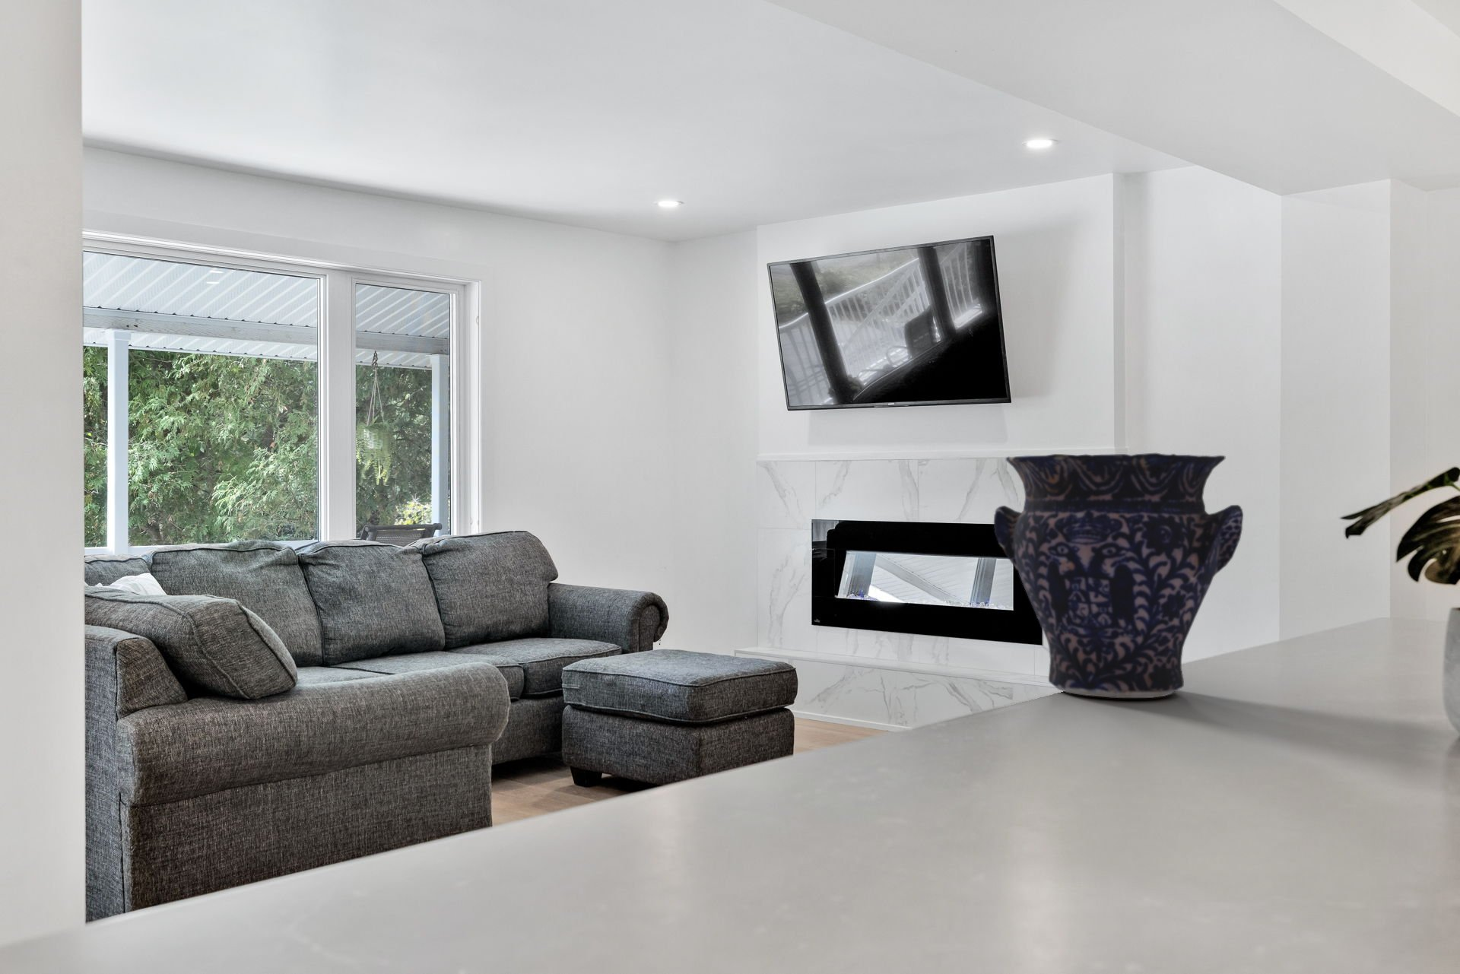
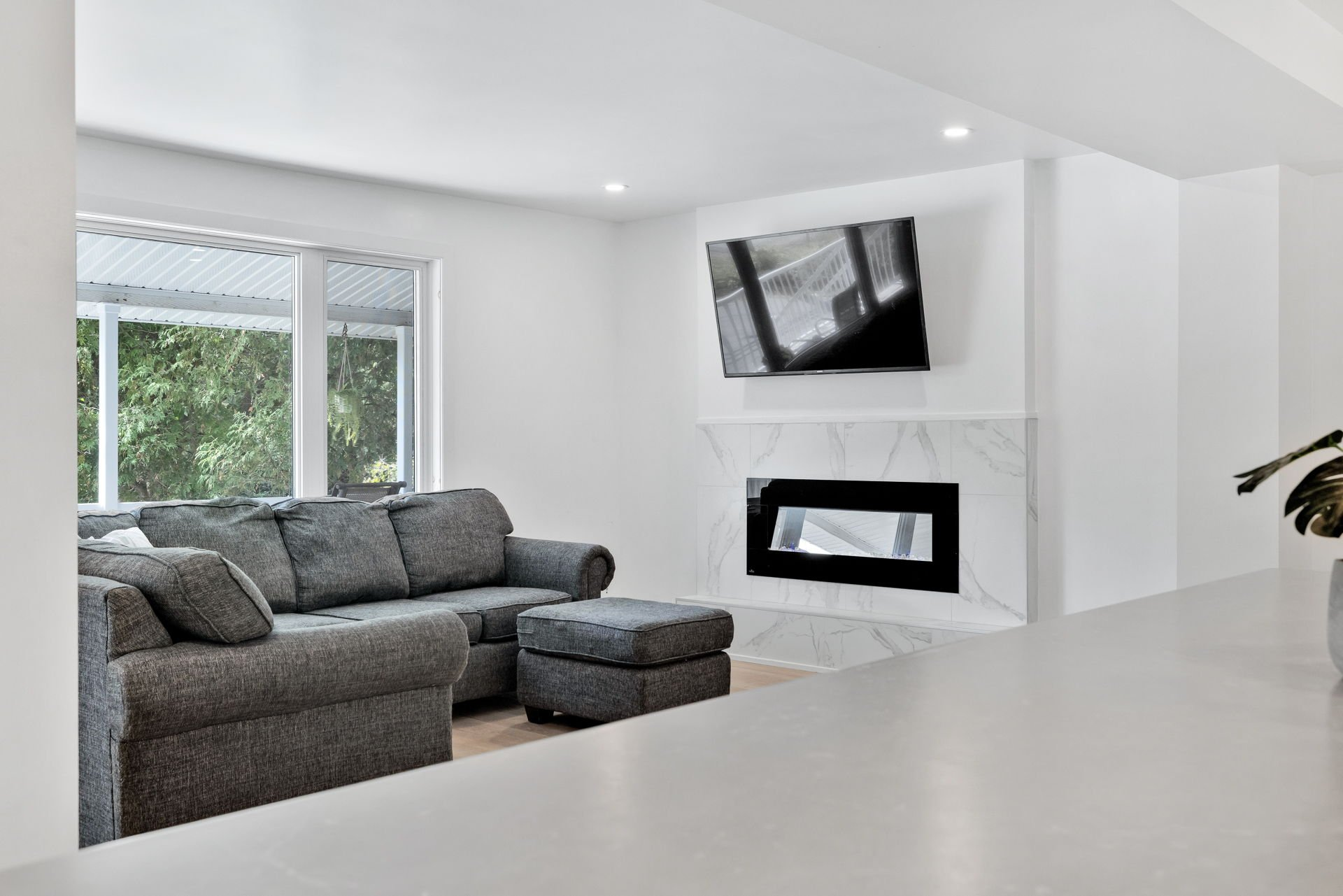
- vase (1112, 573)
